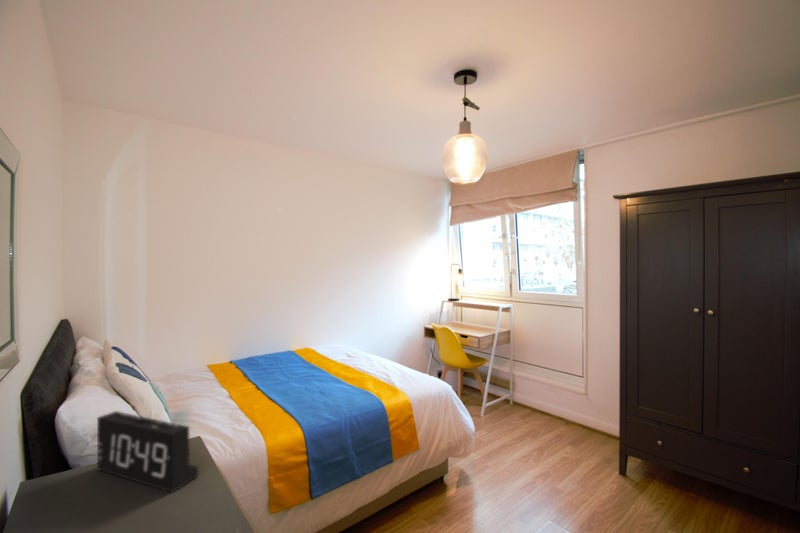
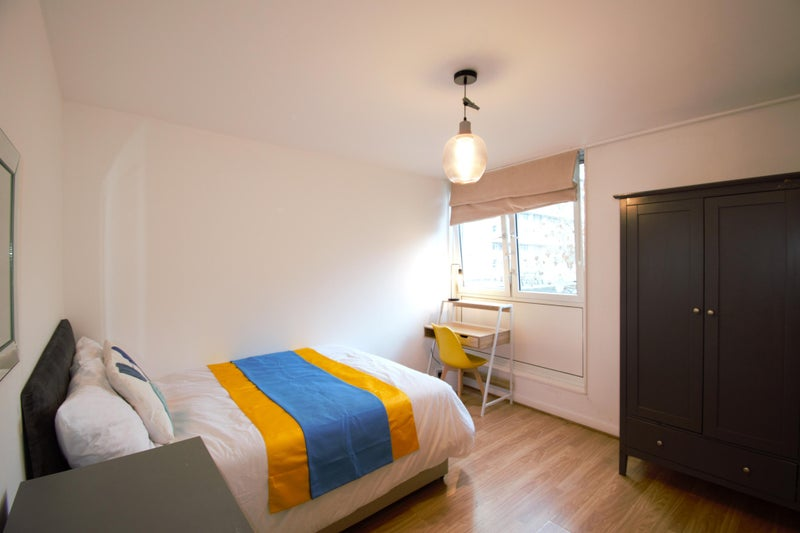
- alarm clock (146, 445)
